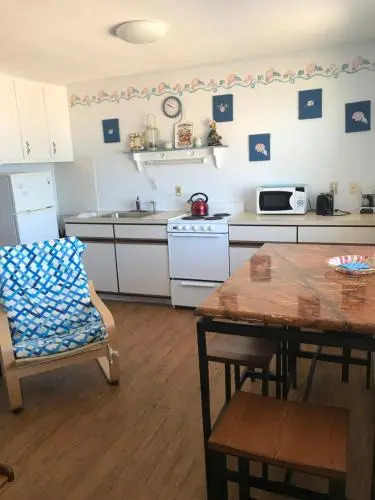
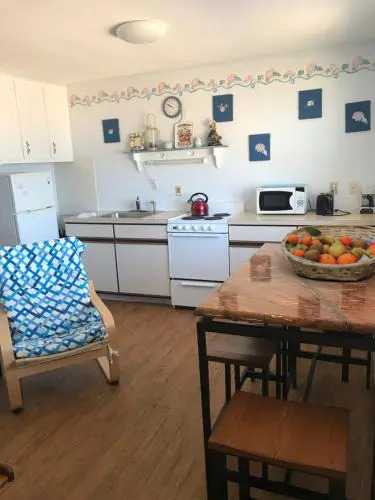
+ fruit basket (333, 251)
